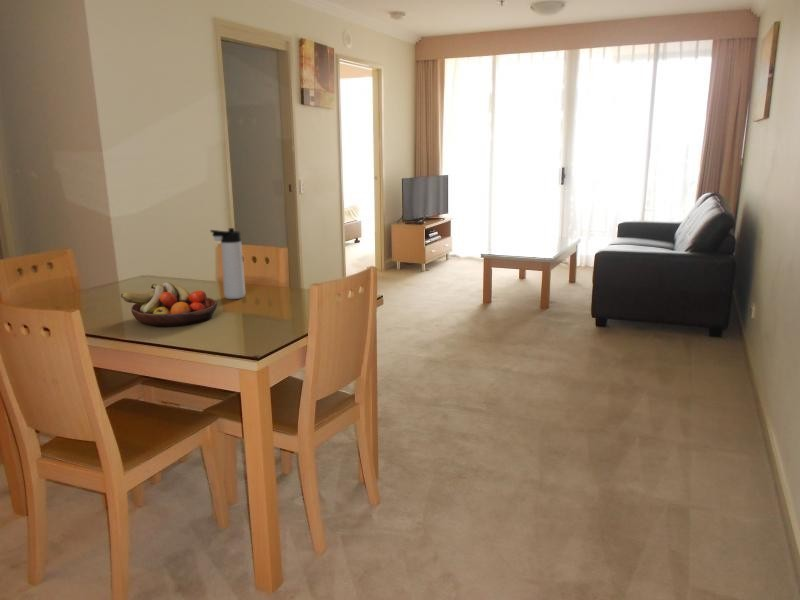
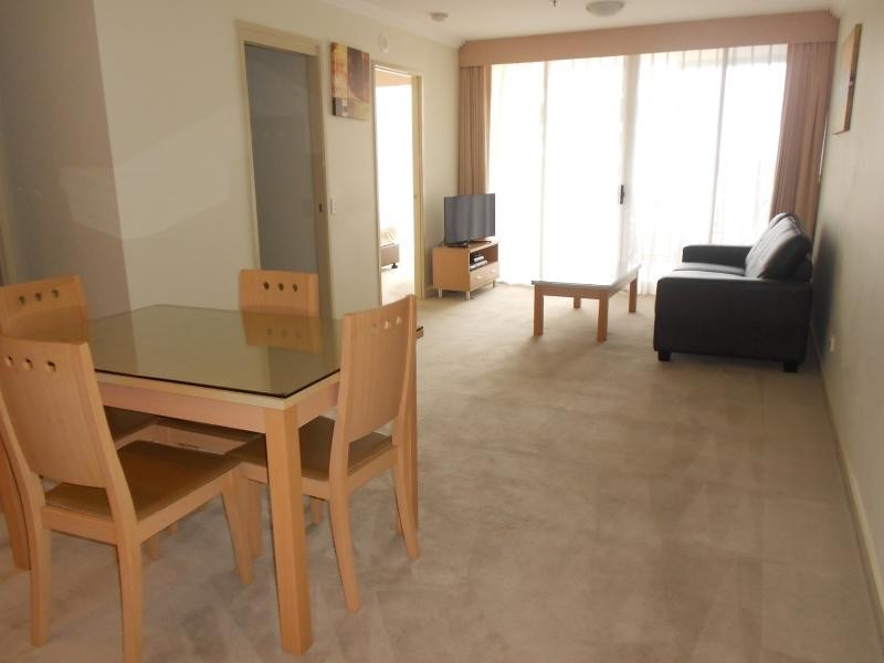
- fruit bowl (173, 301)
- thermos bottle (228, 263)
